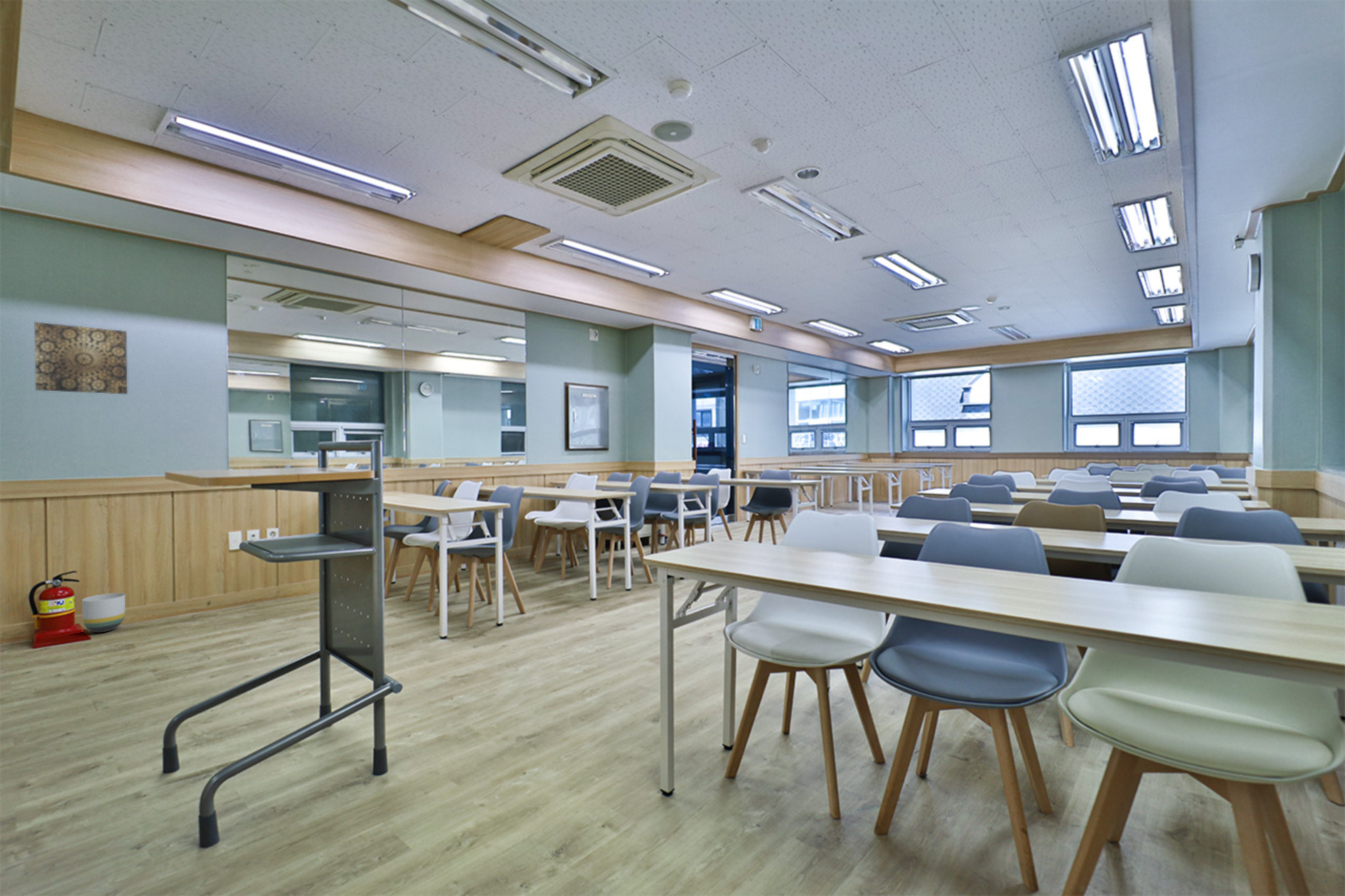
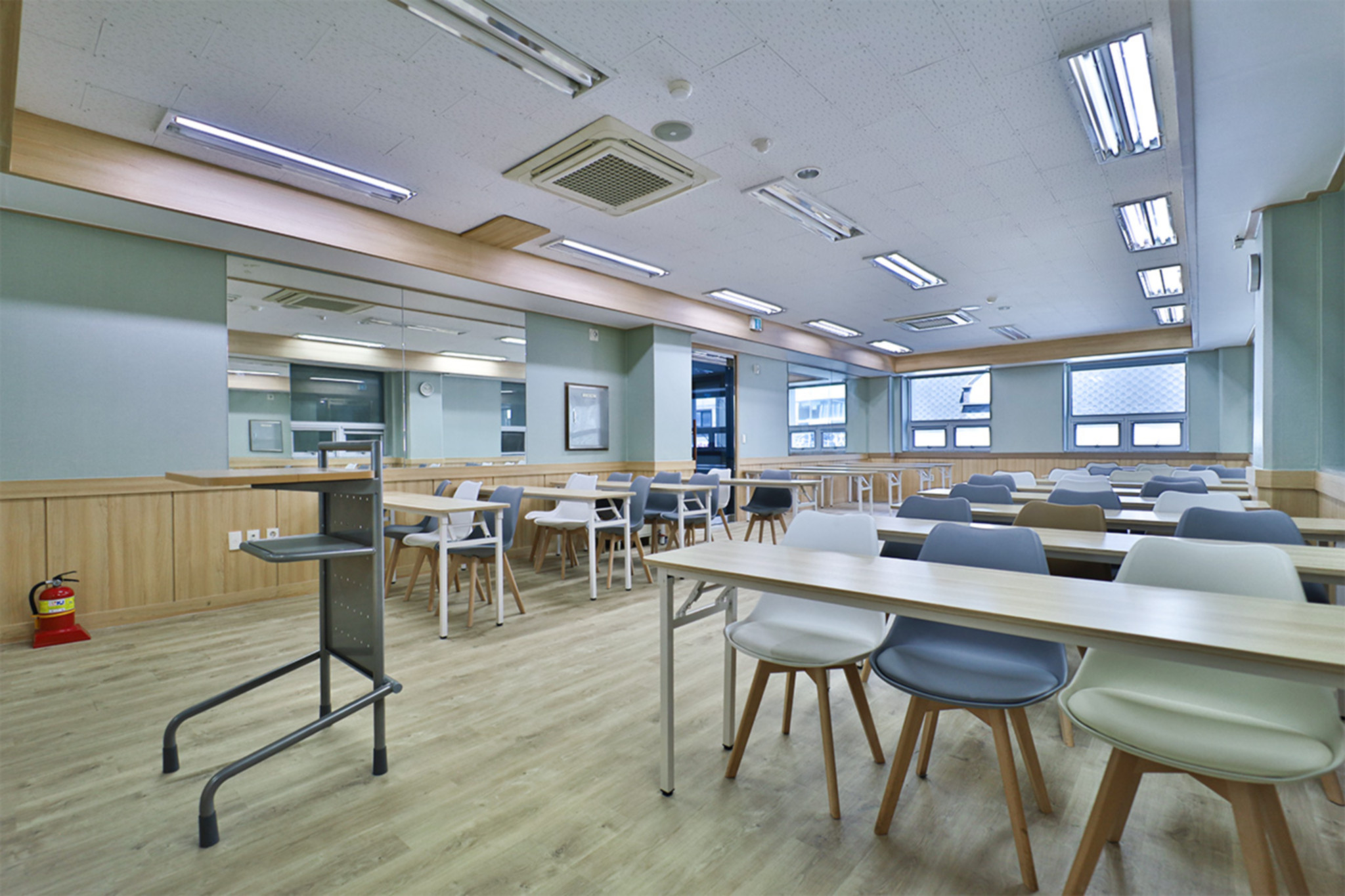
- wall art (83, 359)
- planter (104, 614)
